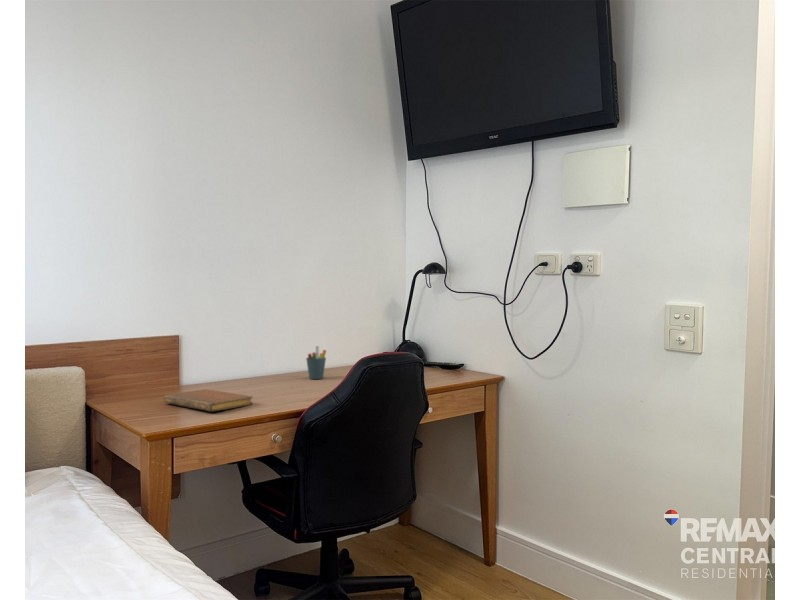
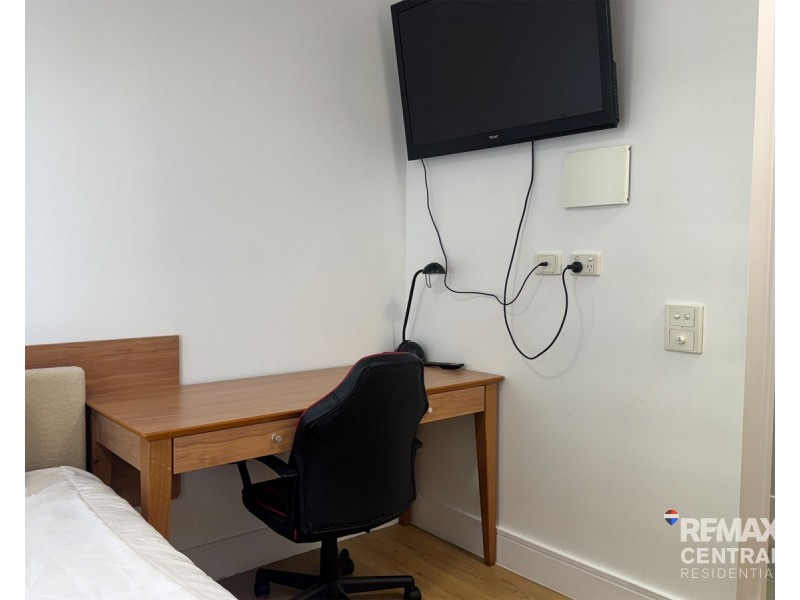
- notebook (208, 399)
- pen holder (316, 362)
